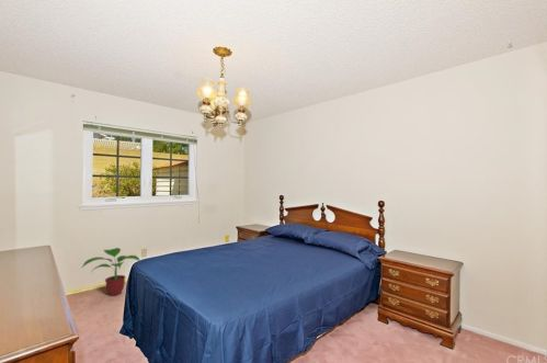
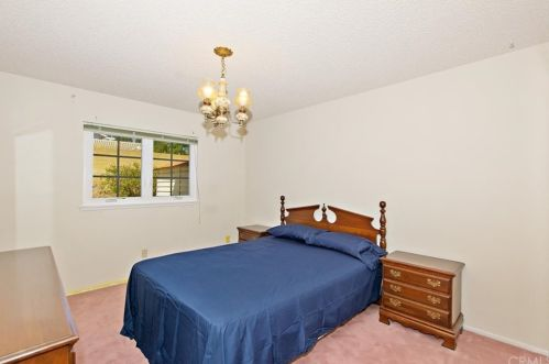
- potted plant (110, 276)
